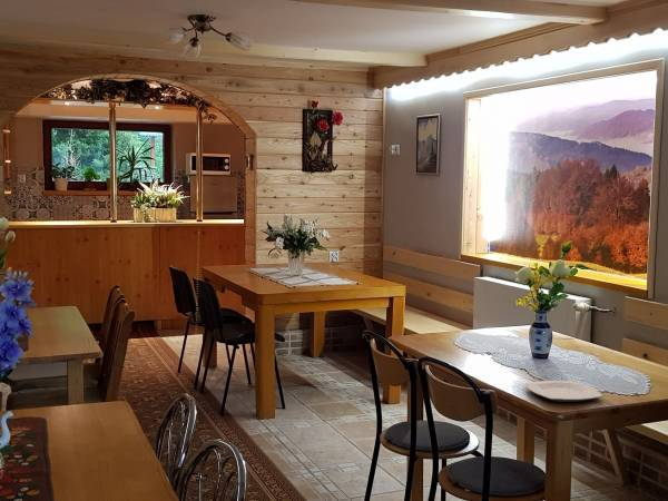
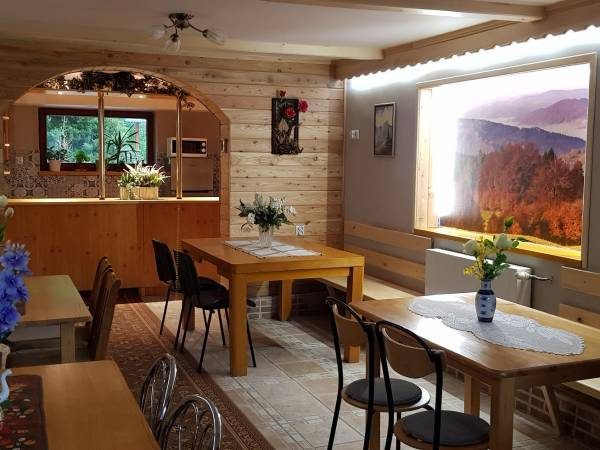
- plate (562, 392)
